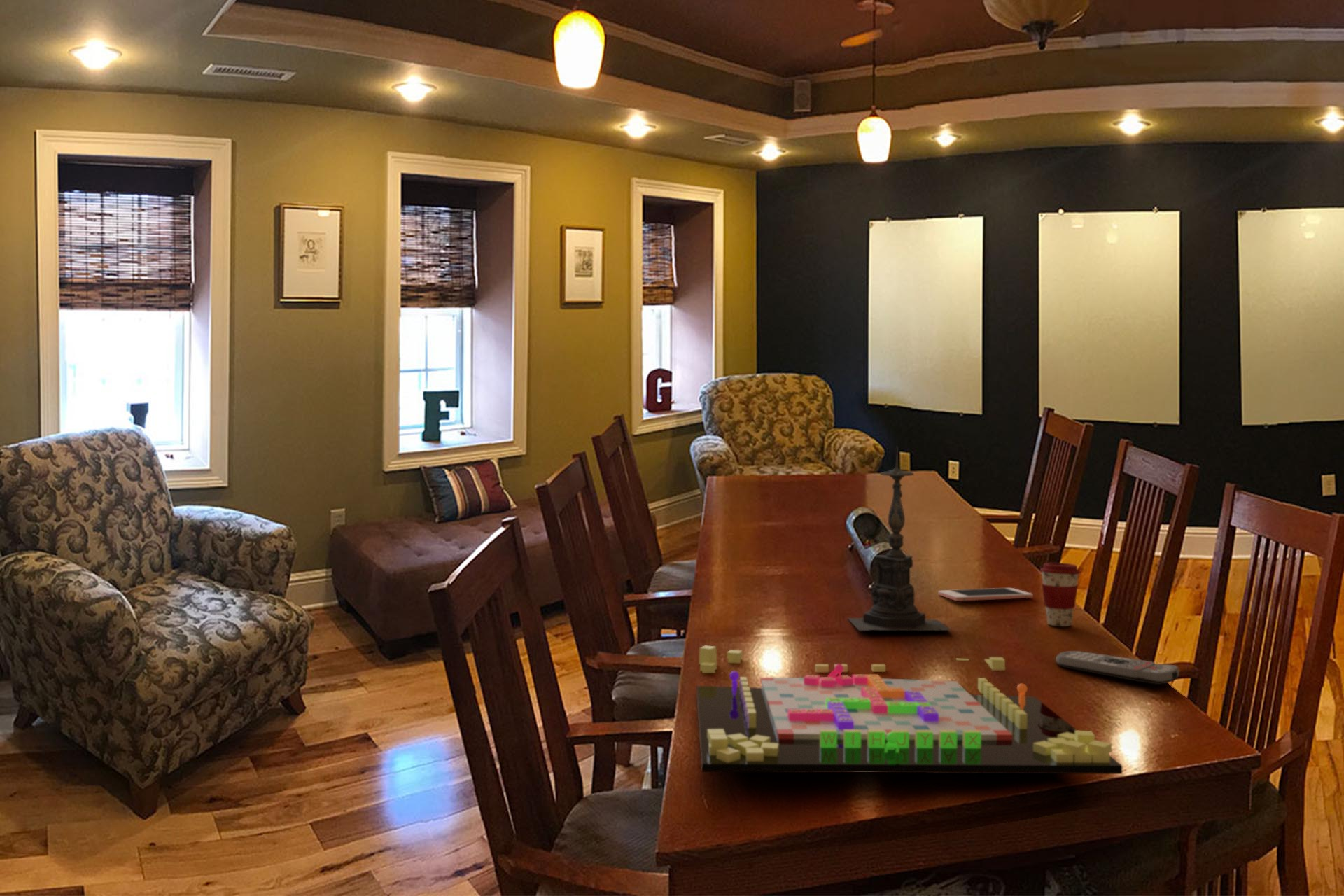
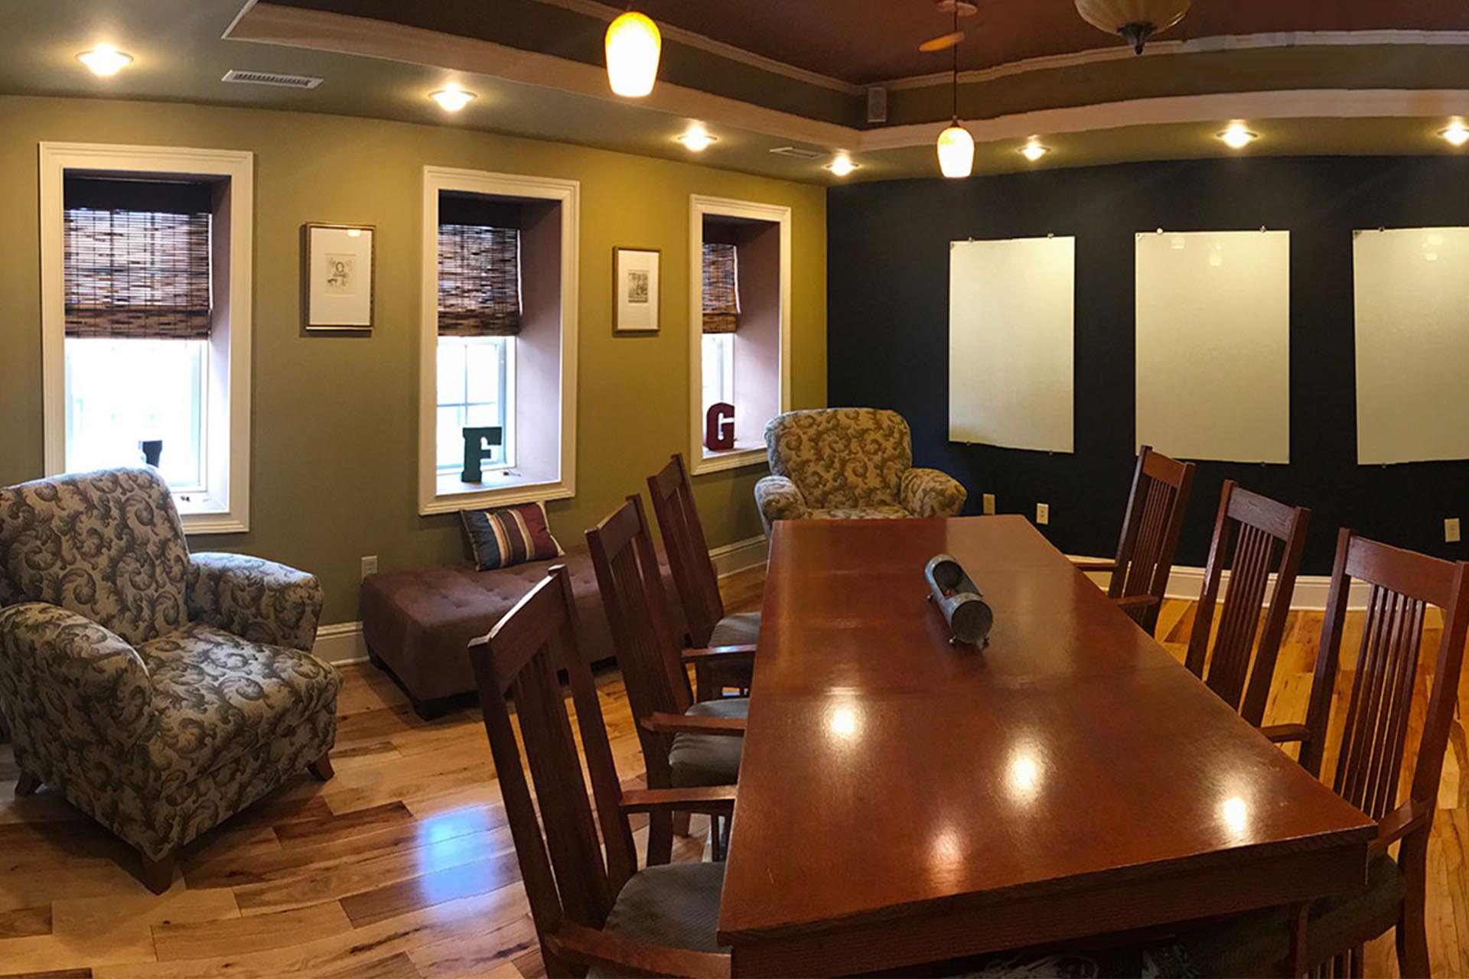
- remote control (1114, 666)
- gameboard (874, 697)
- cell phone (985, 594)
- coffee cup (1060, 594)
- candle holder (896, 534)
